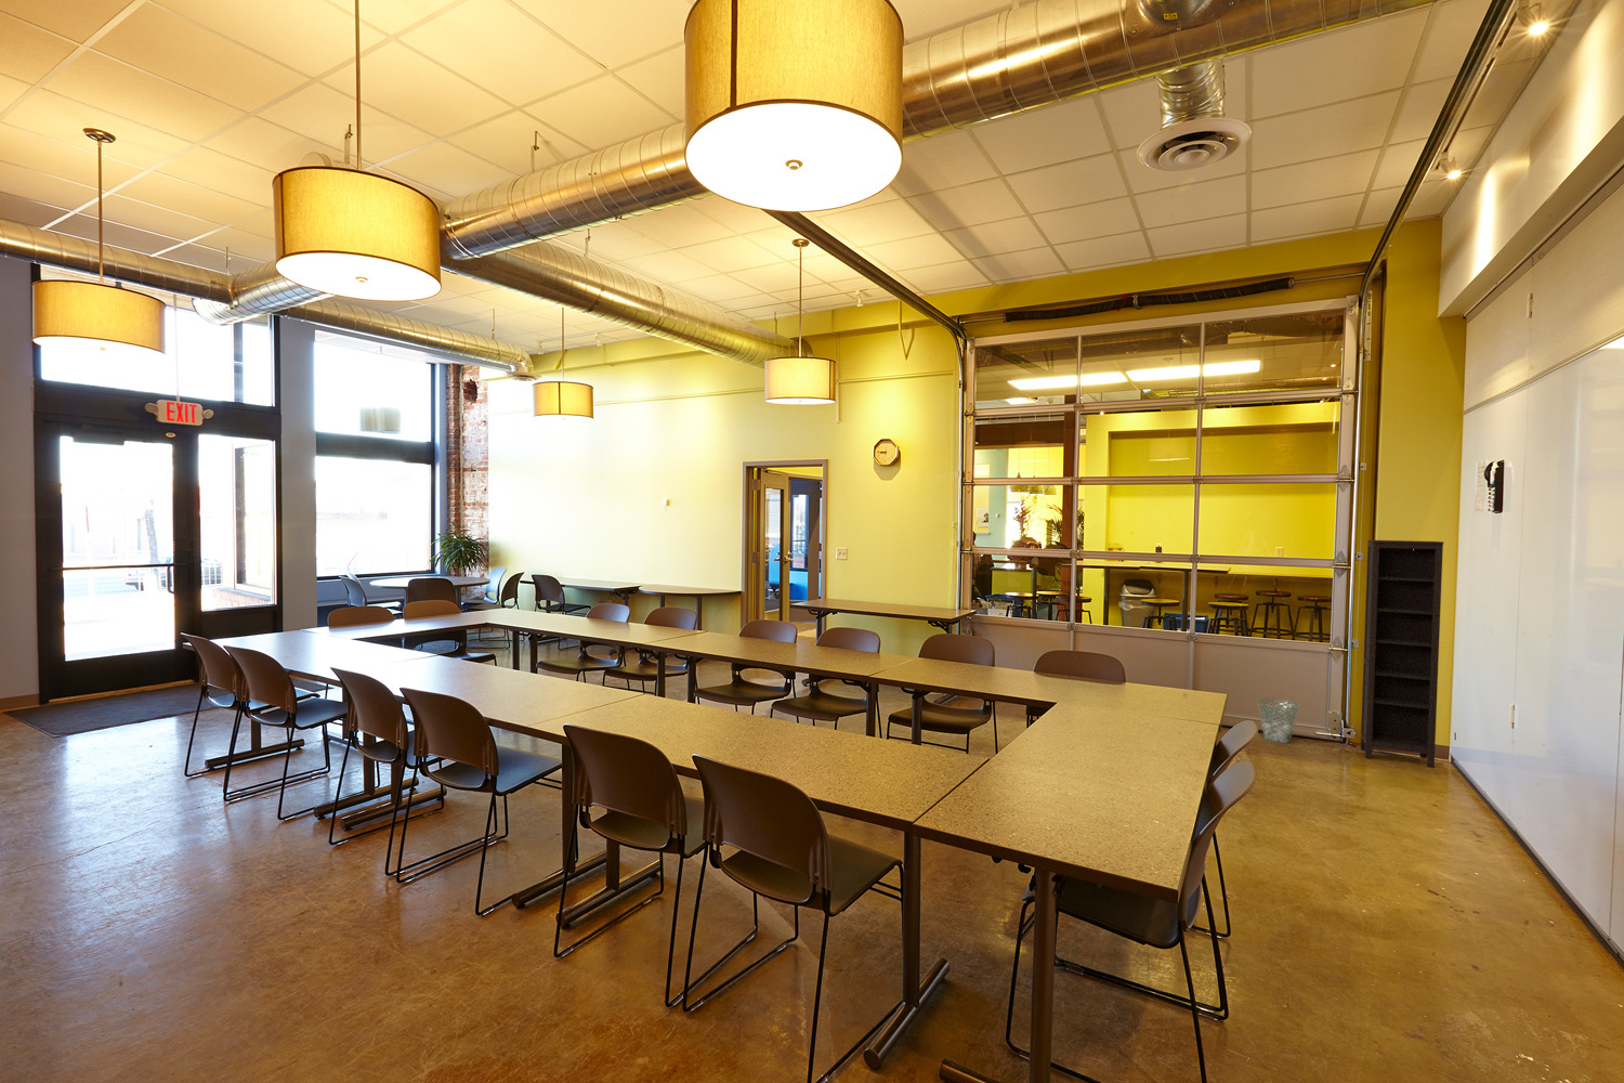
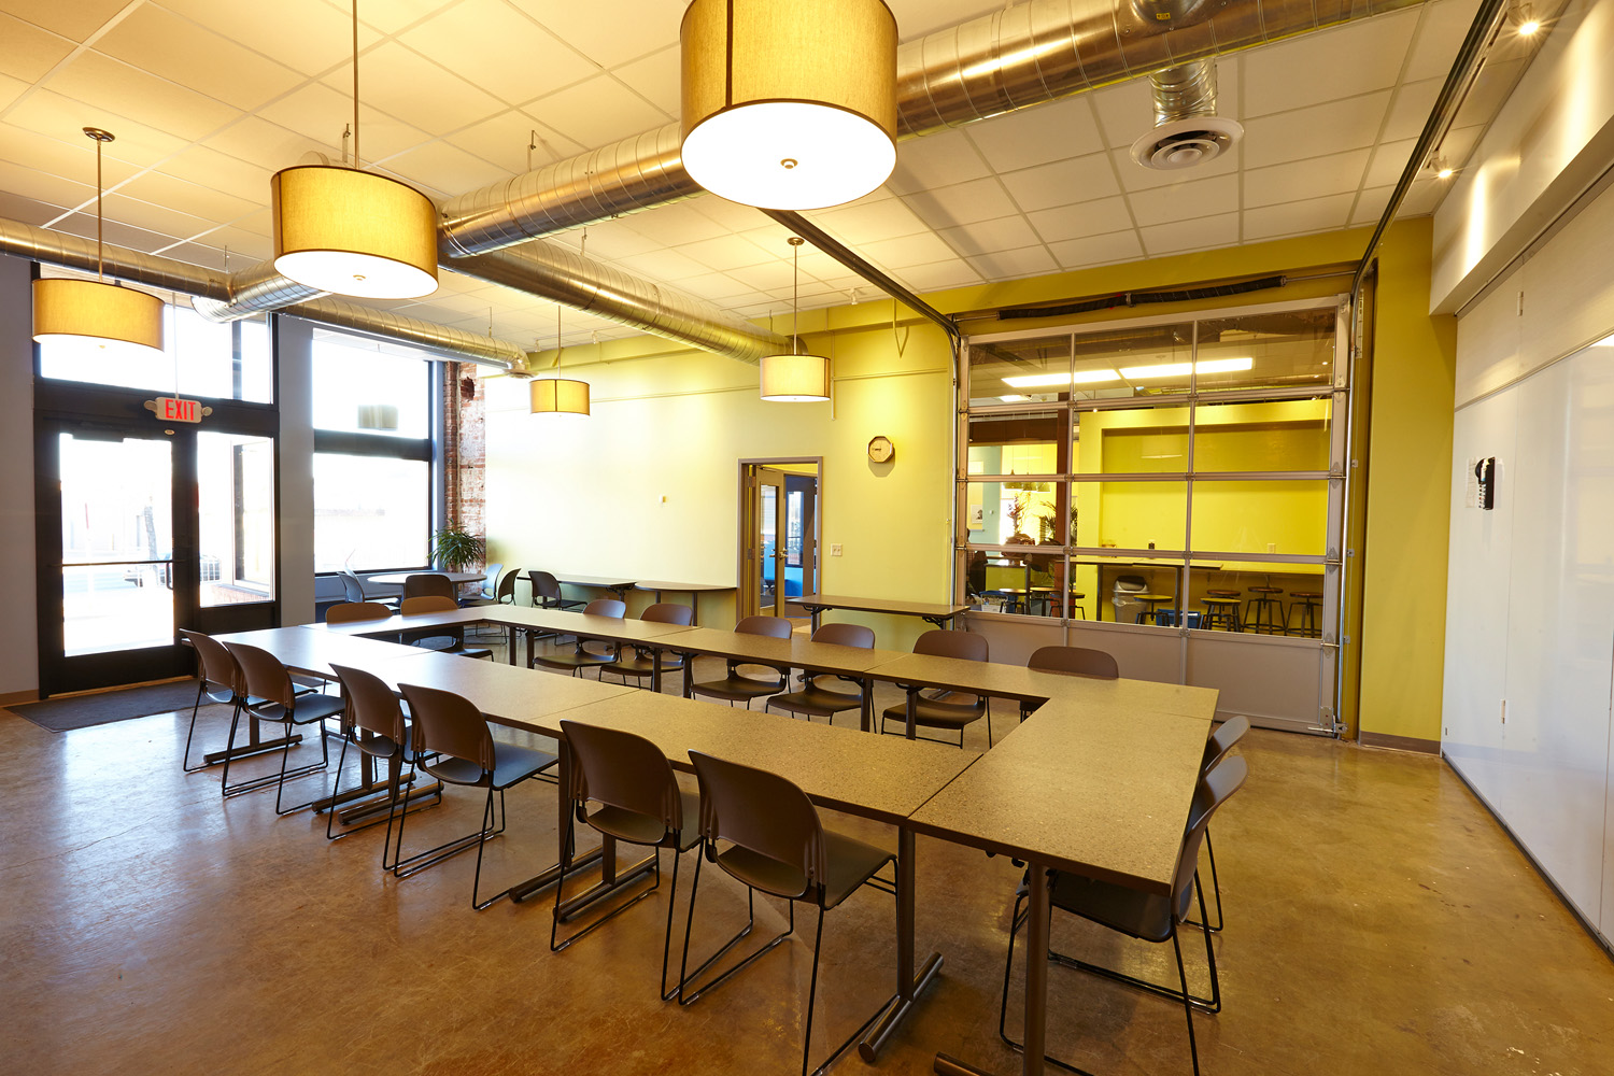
- bookcase (1400, 649)
- waste basket (1277, 722)
